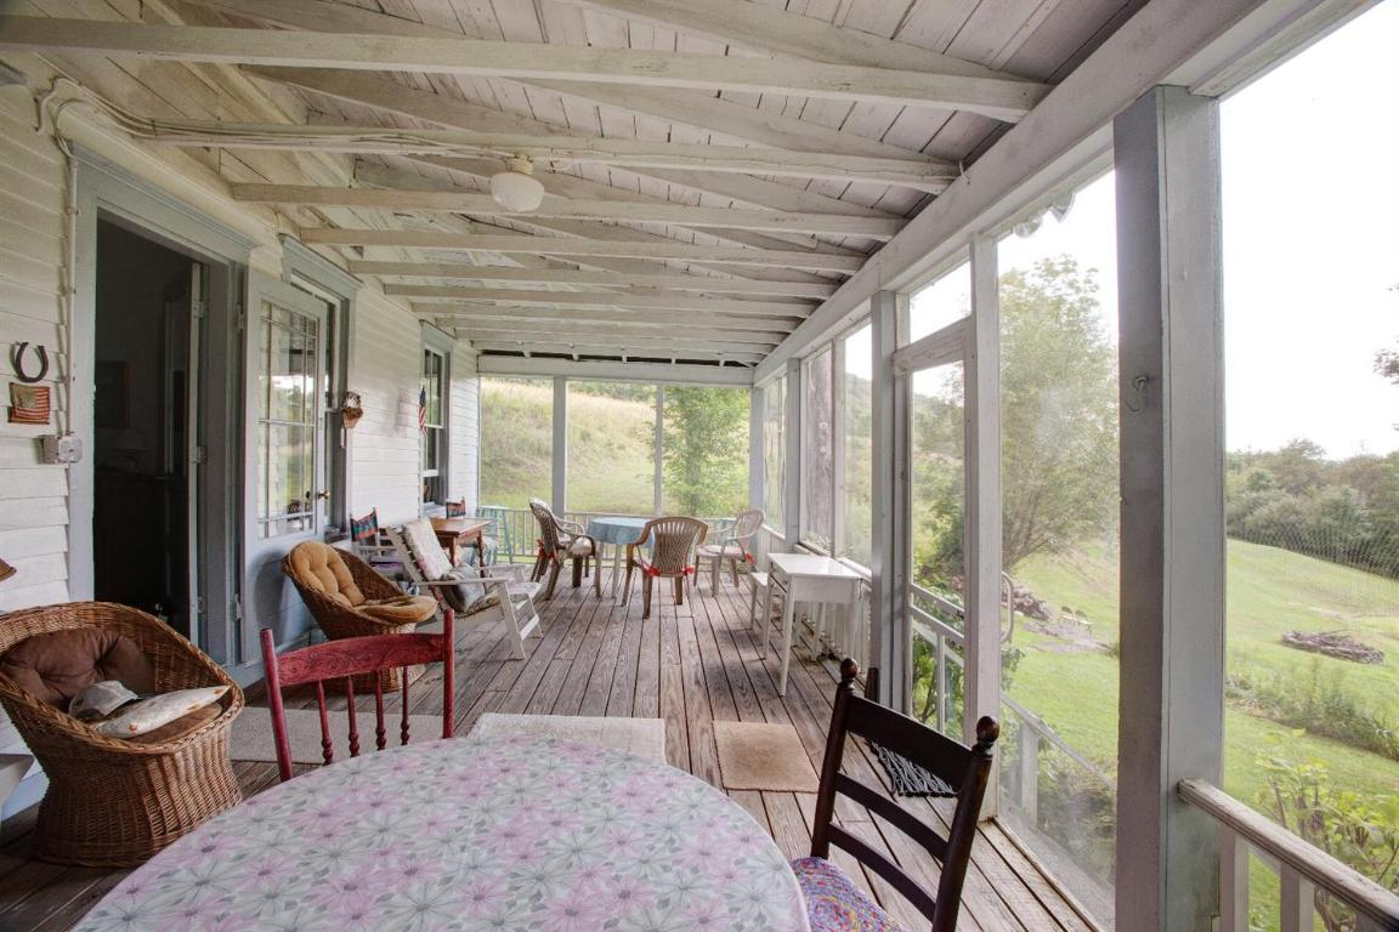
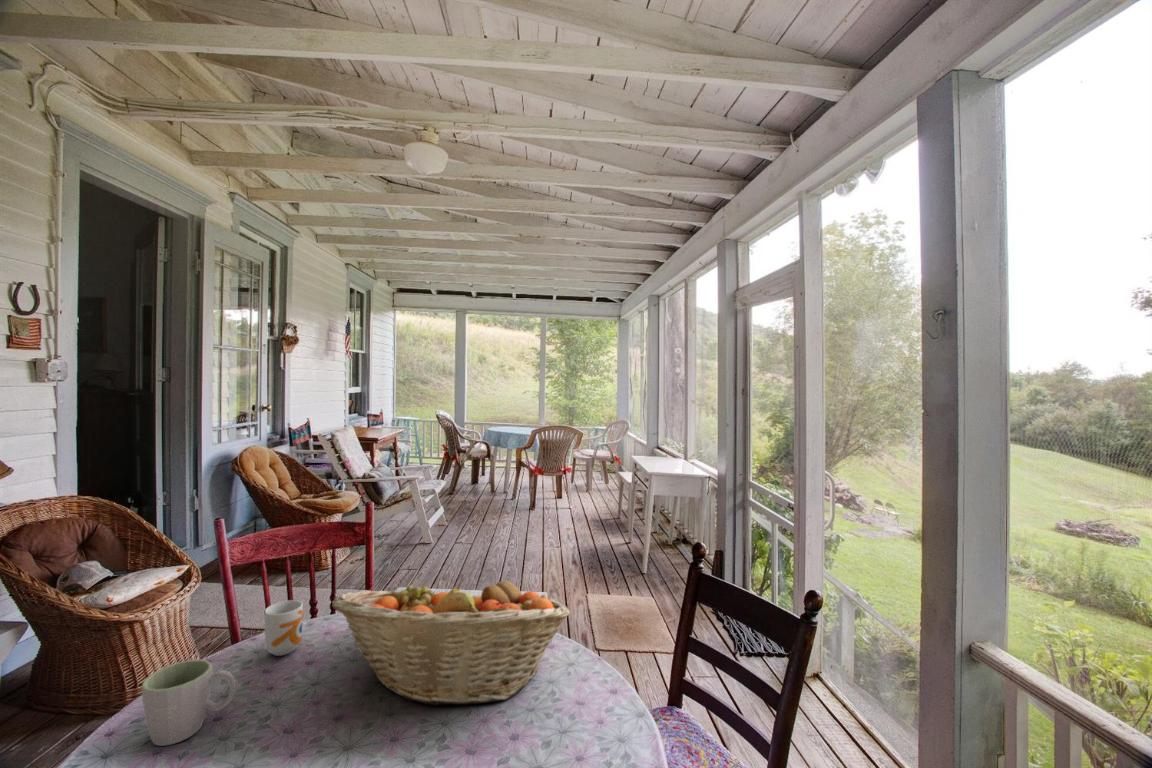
+ fruit basket (453, 622)
+ mug (286, 627)
+ mug (190, 700)
